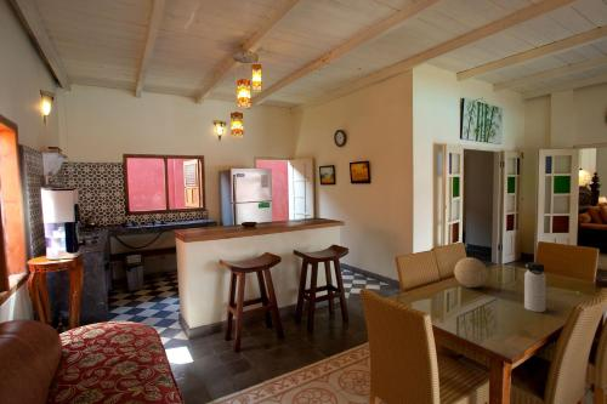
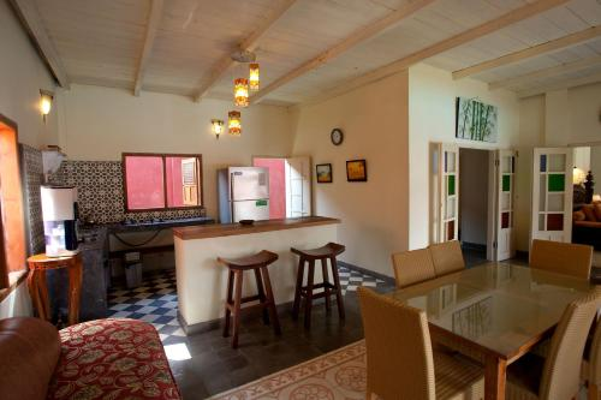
- water bottle (534, 285)
- decorative ball (470, 272)
